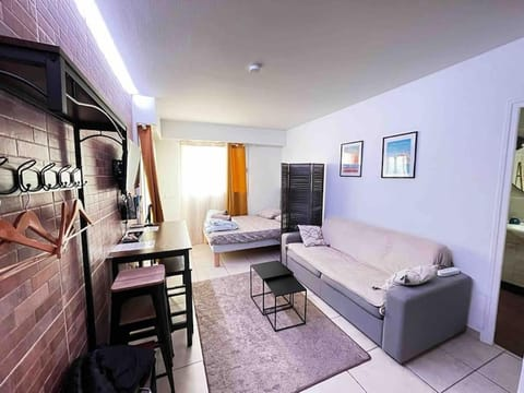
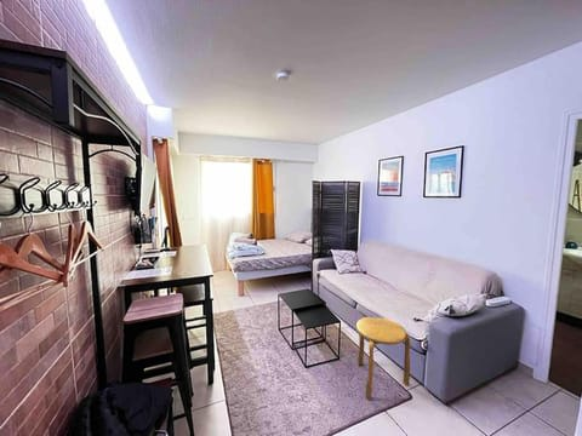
+ stool (372, 352)
